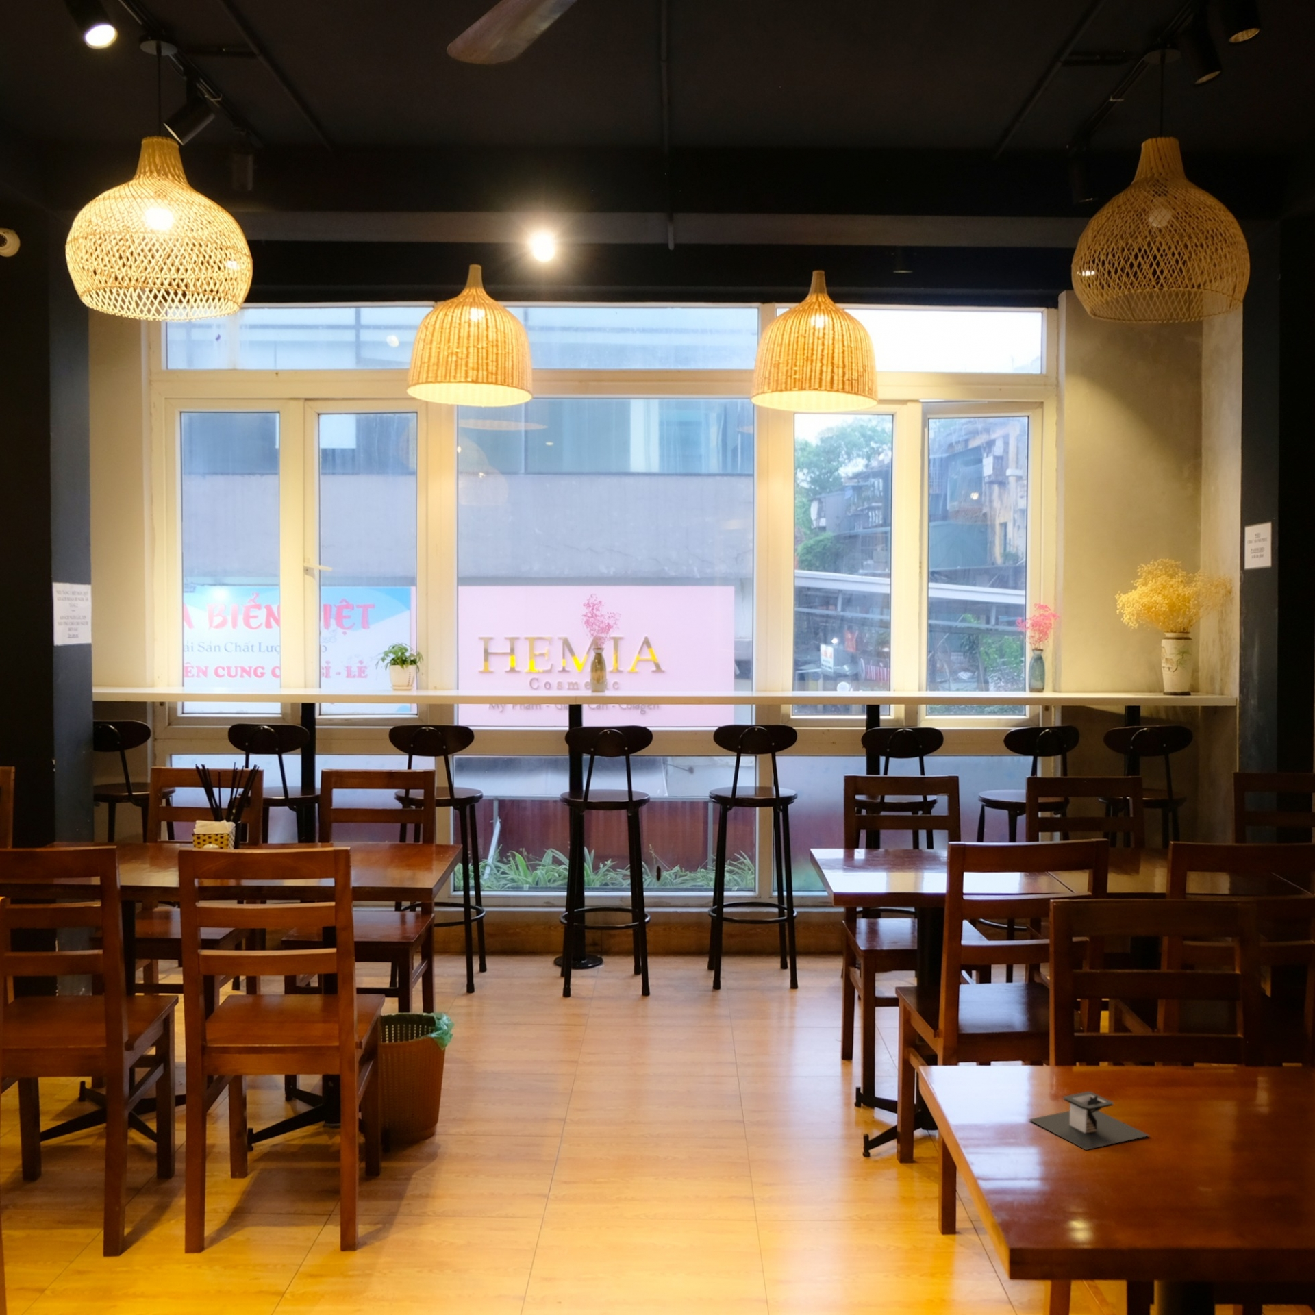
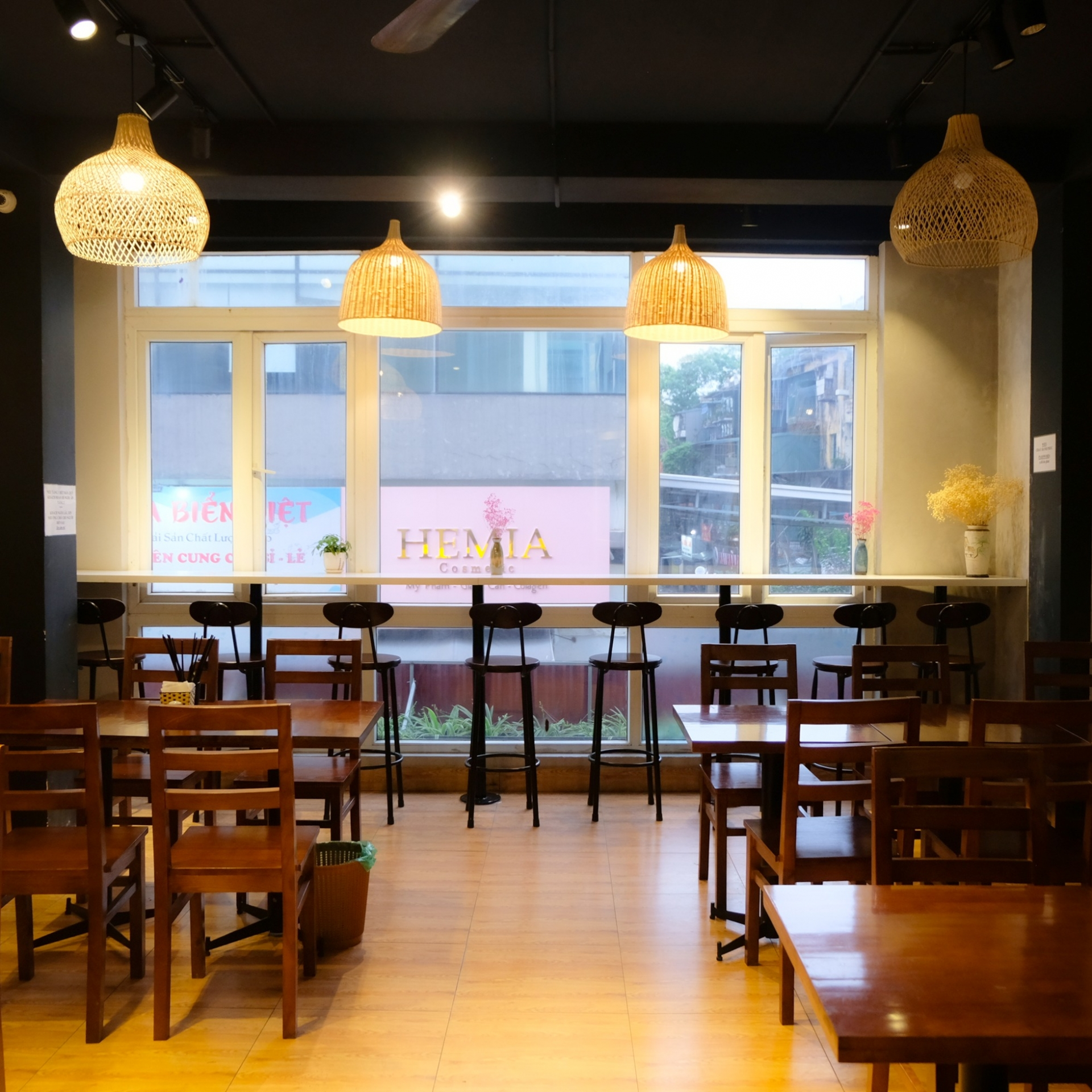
- architectural model (1087, 1109)
